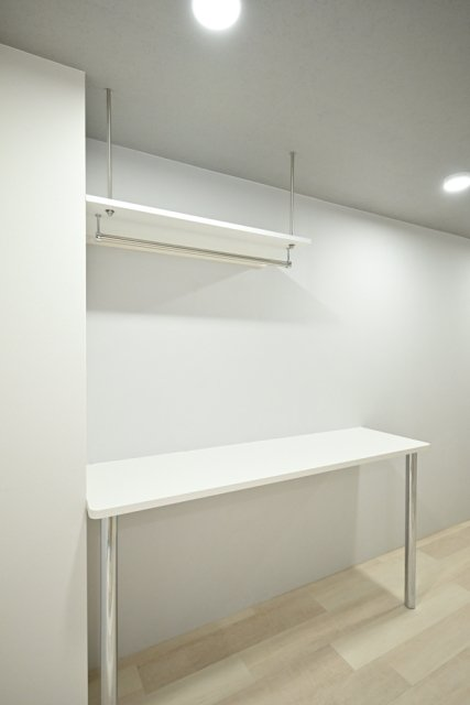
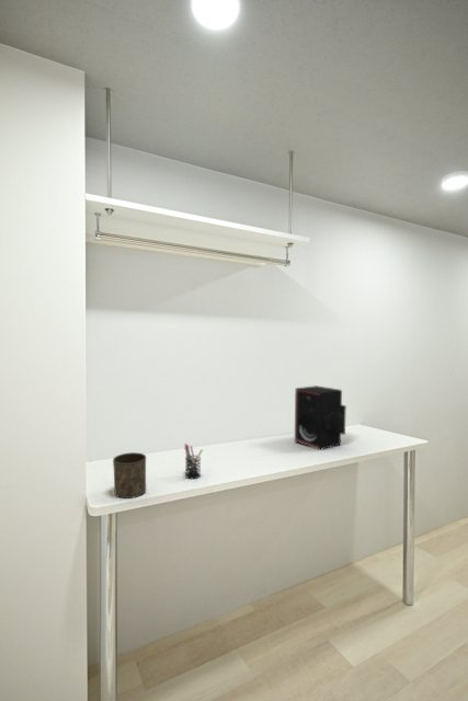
+ pen holder (191, 460)
+ stereo (319, 415)
+ cup (129, 474)
